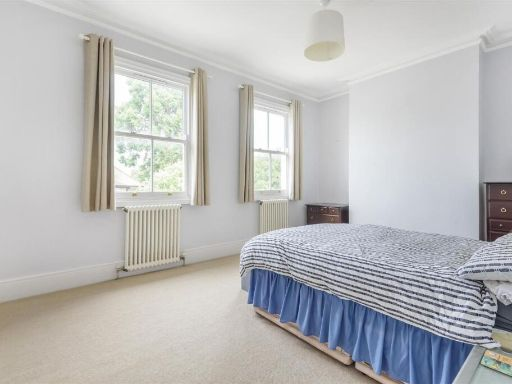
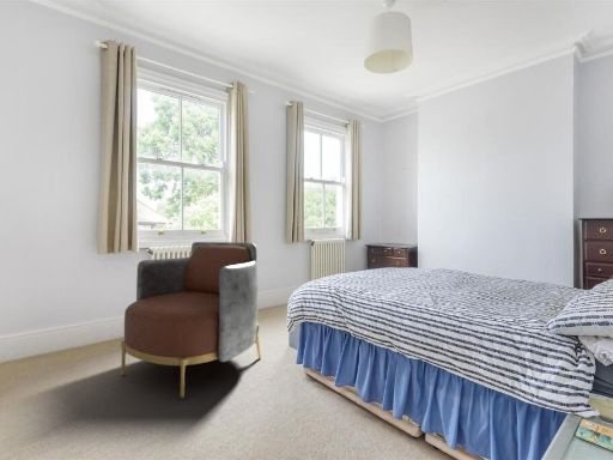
+ armchair (196, 304)
